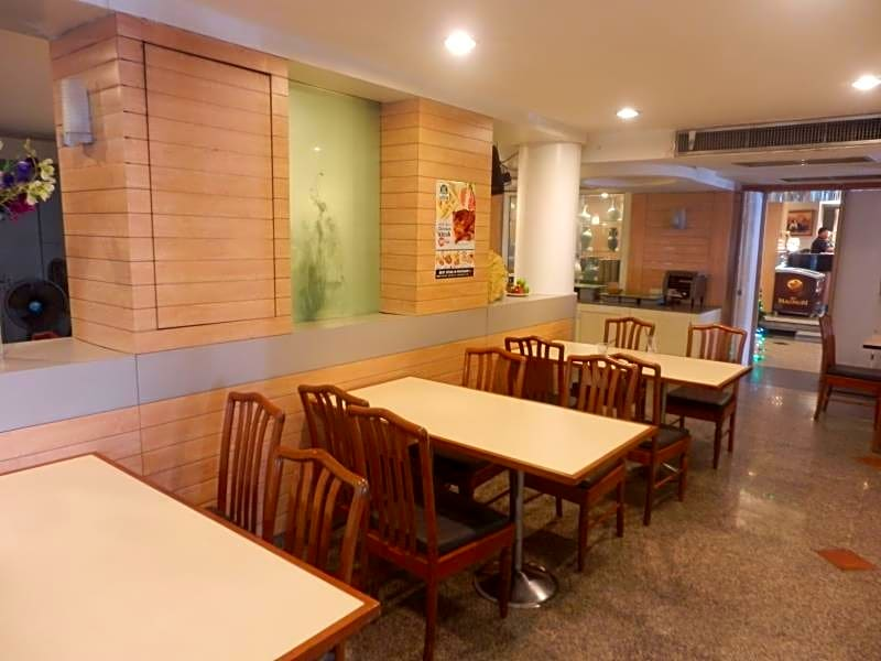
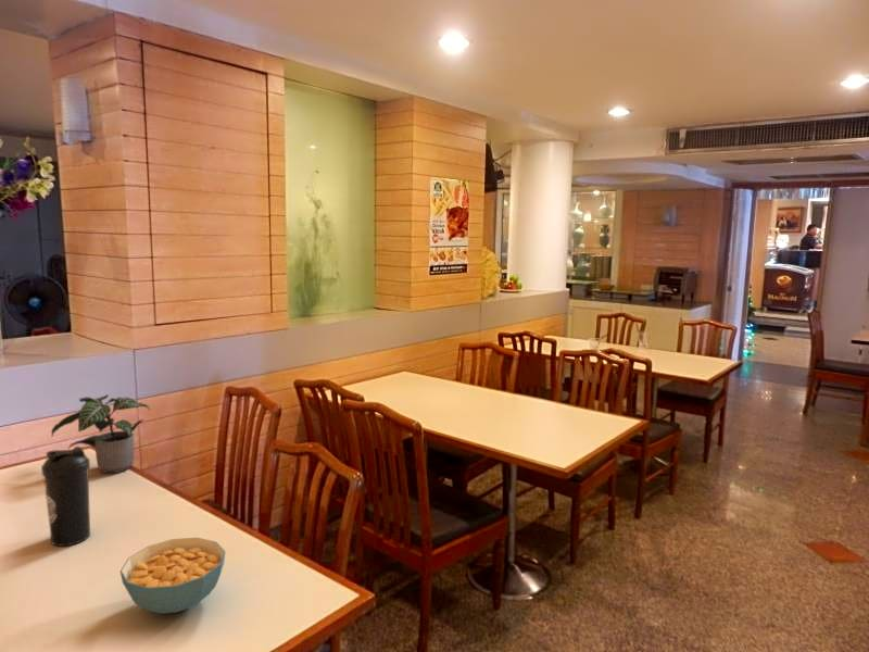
+ water bottle (67, 494)
+ potted plant (104, 434)
+ cereal bowl (175, 582)
